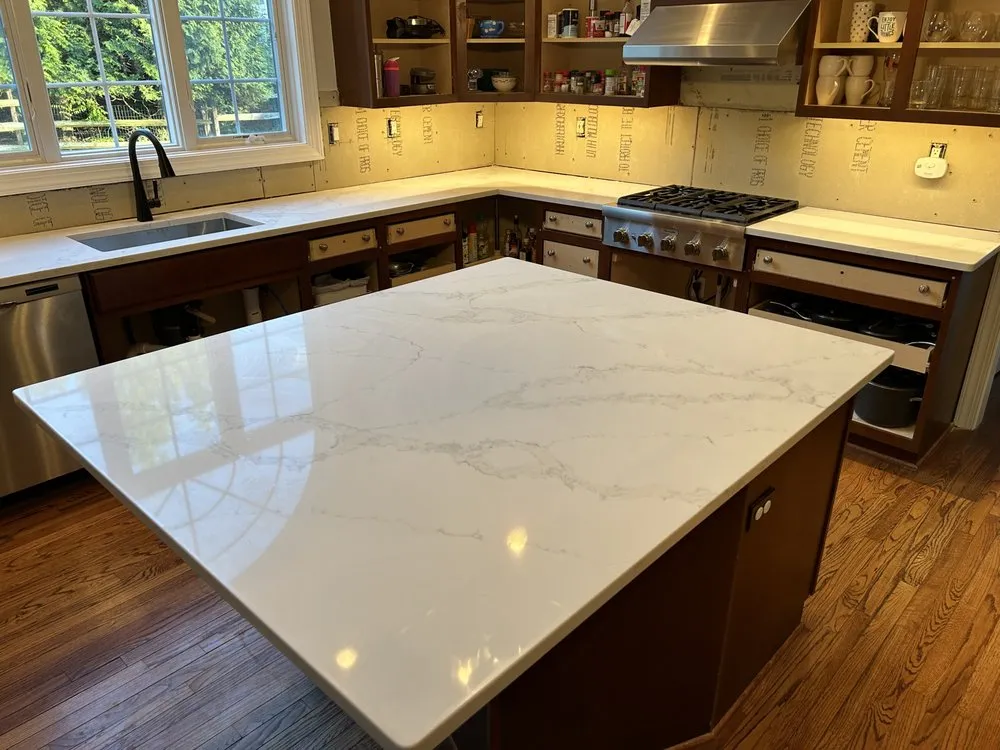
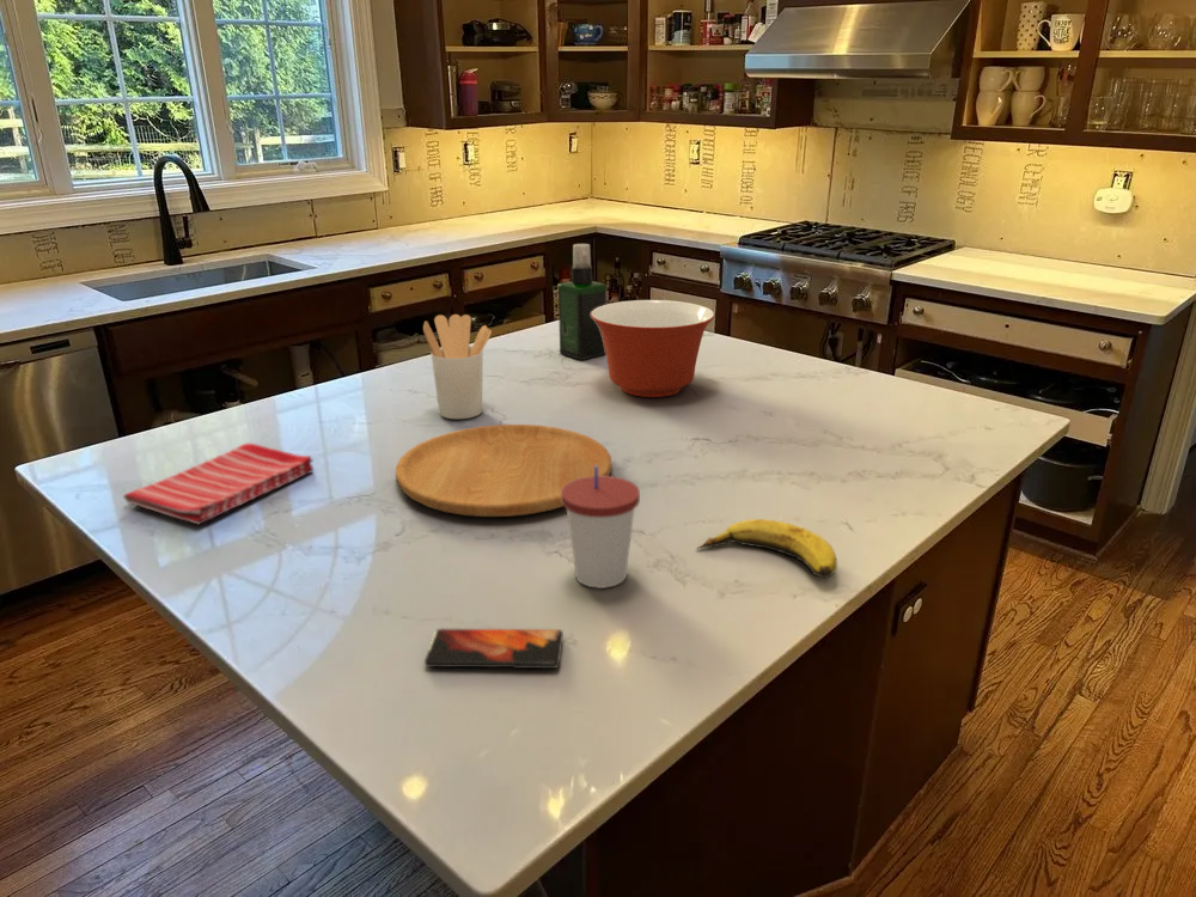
+ spray bottle (581, 300)
+ smartphone (495, 647)
+ dish towel (224, 478)
+ cup (600, 523)
+ banana (771, 542)
+ mixing bowl (652, 350)
+ cutting board (505, 466)
+ utensil holder (456, 364)
